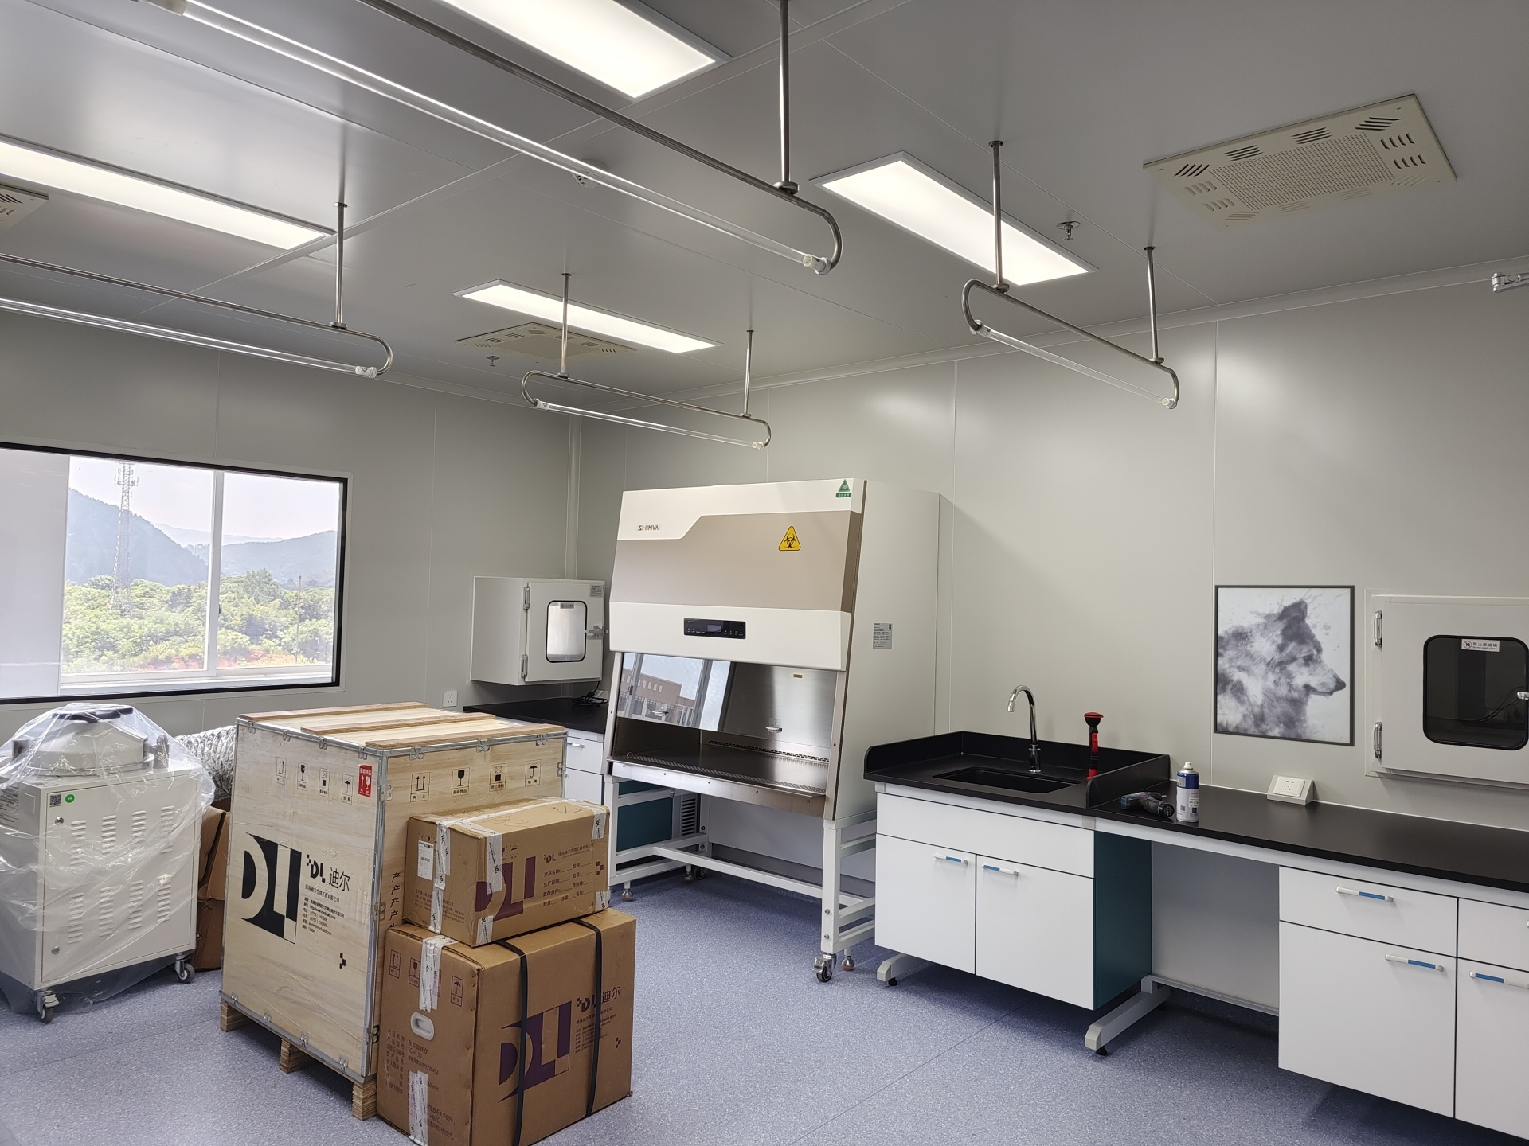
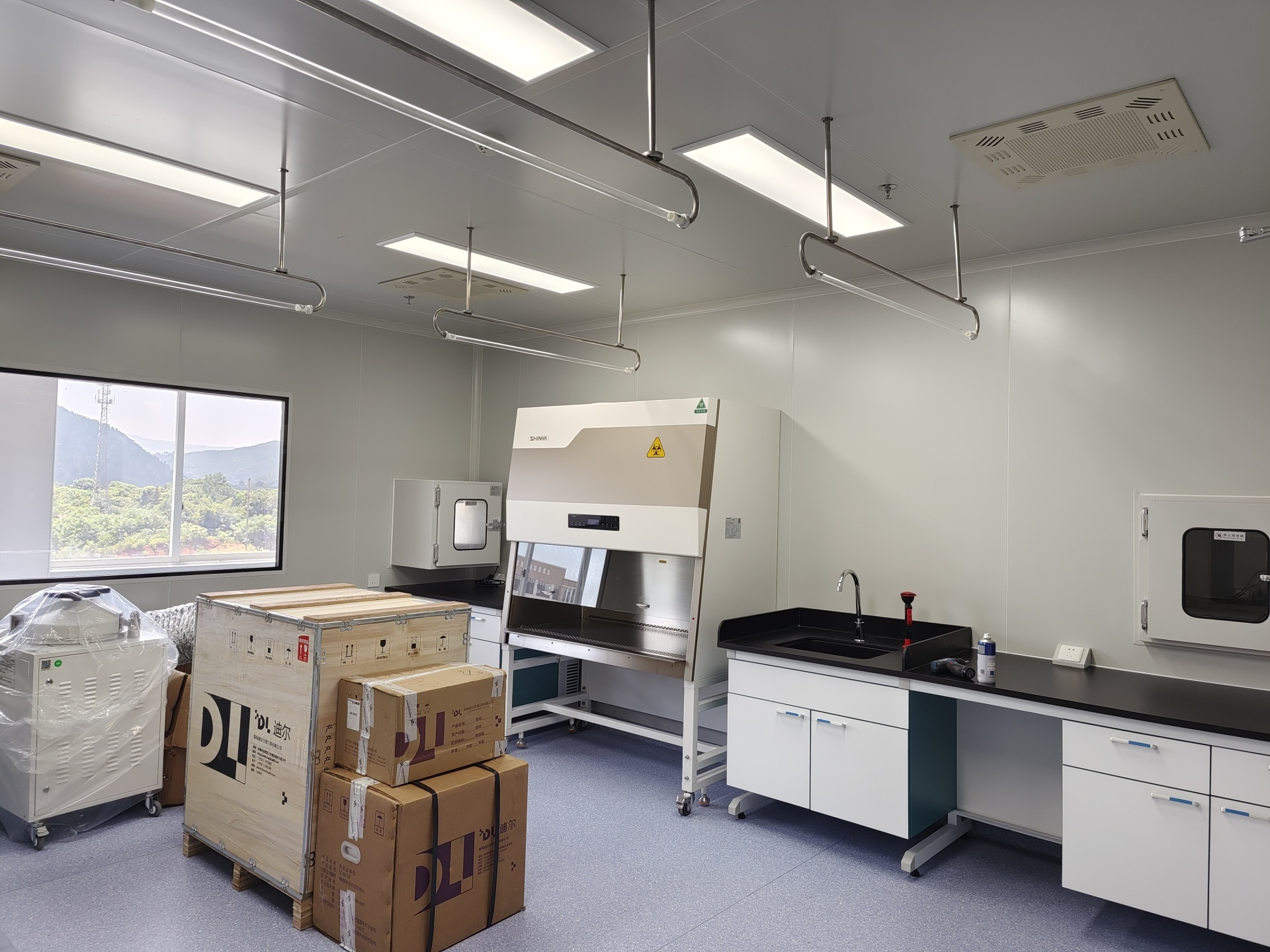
- wall art (1281, 661)
